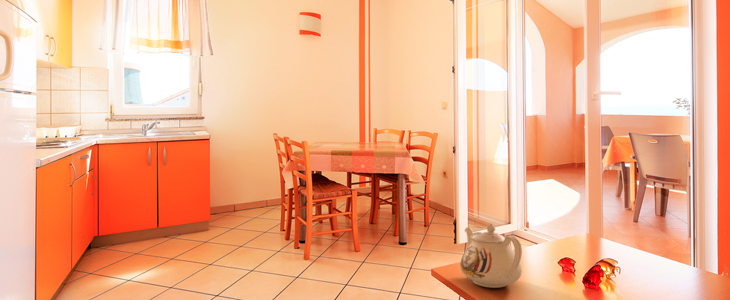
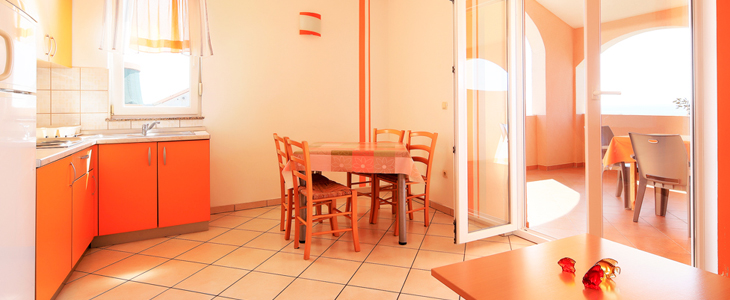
- teapot (490, 252)
